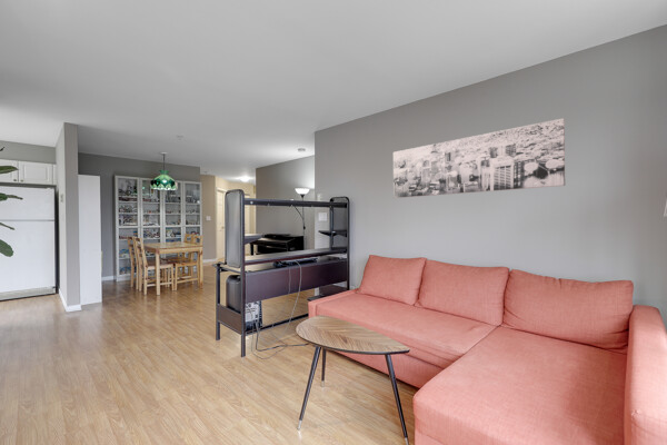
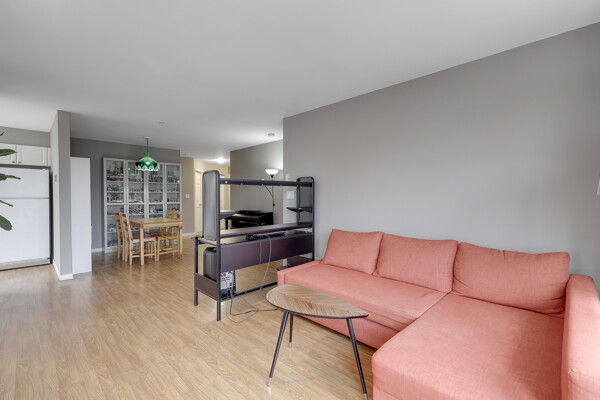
- wall art (462, 166)
